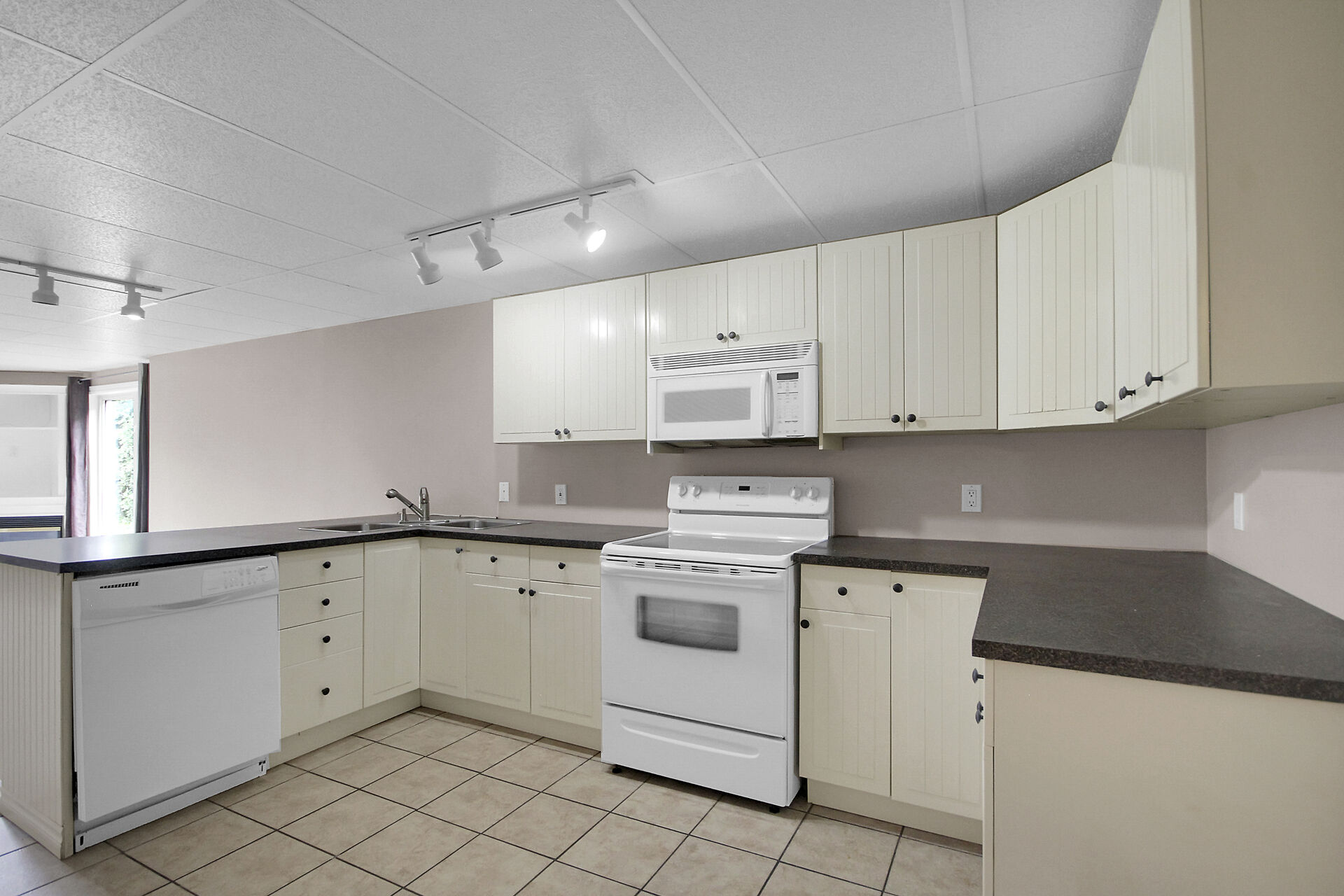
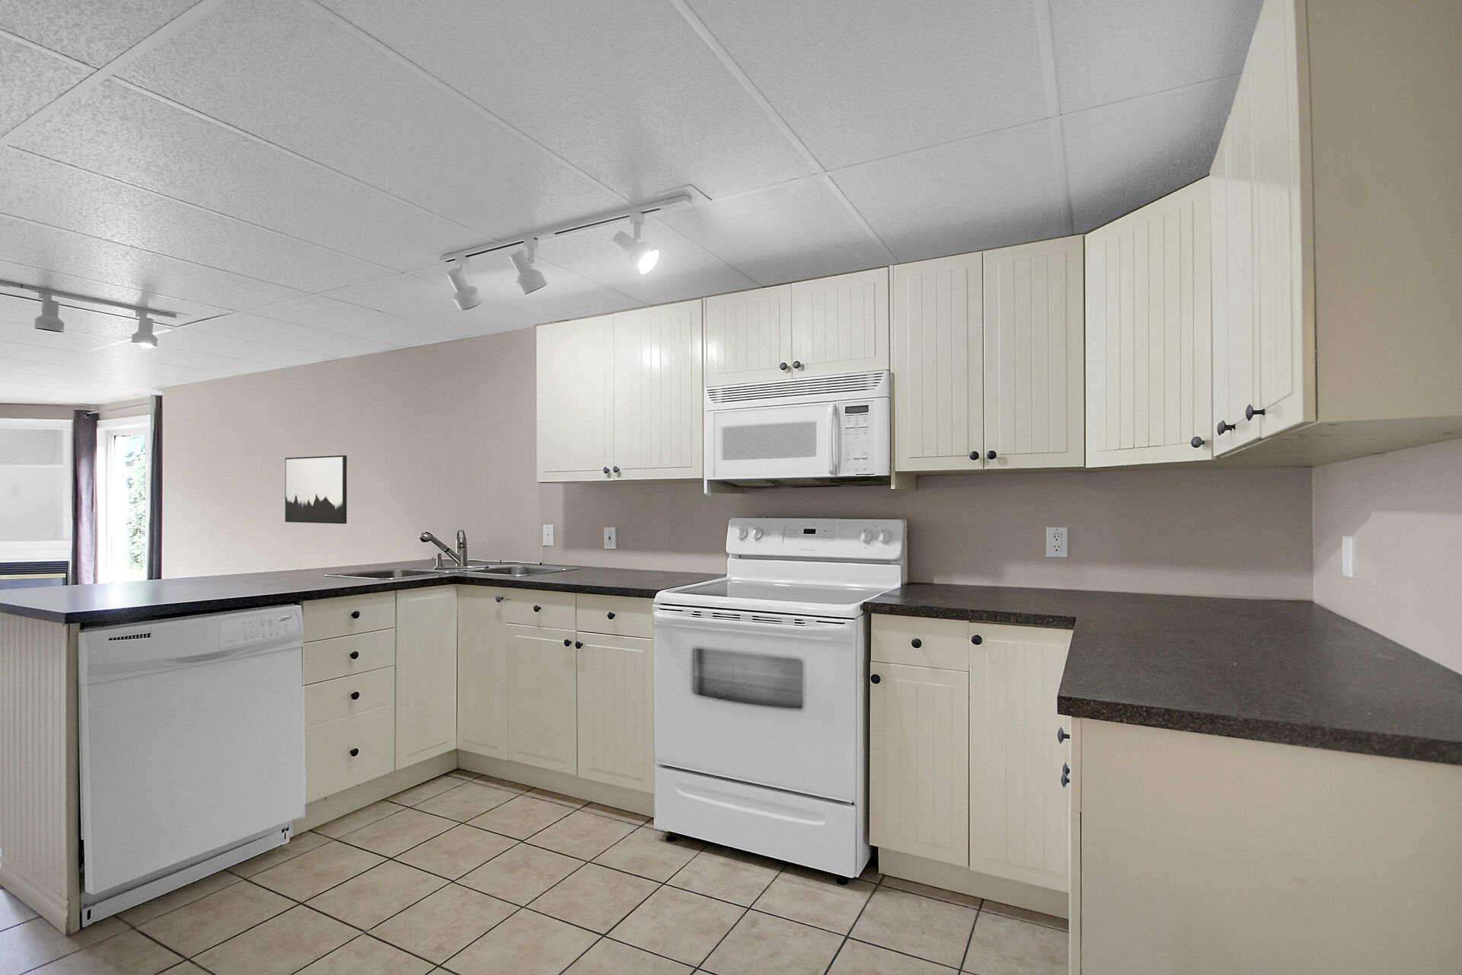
+ wall art (314, 489)
